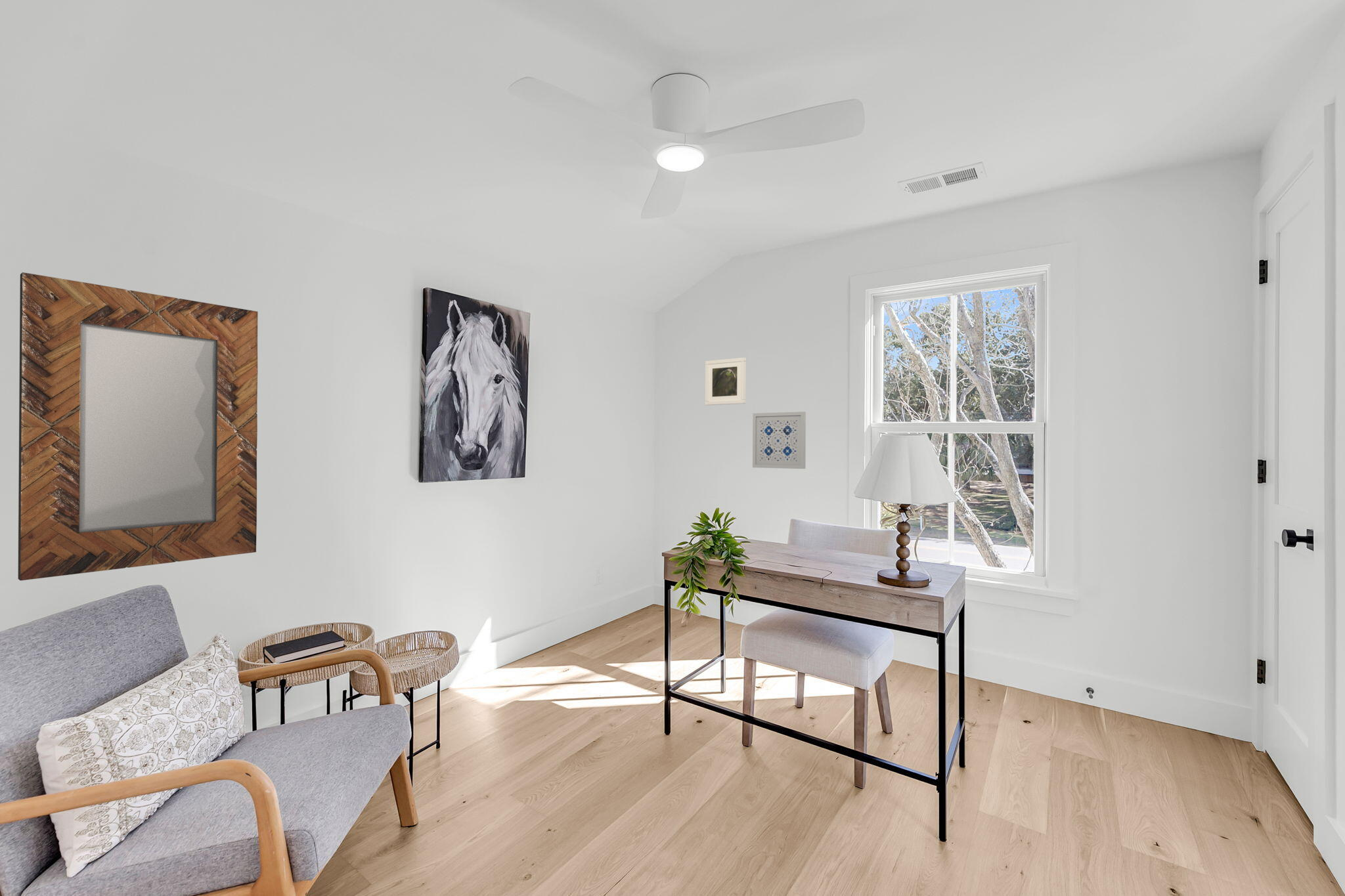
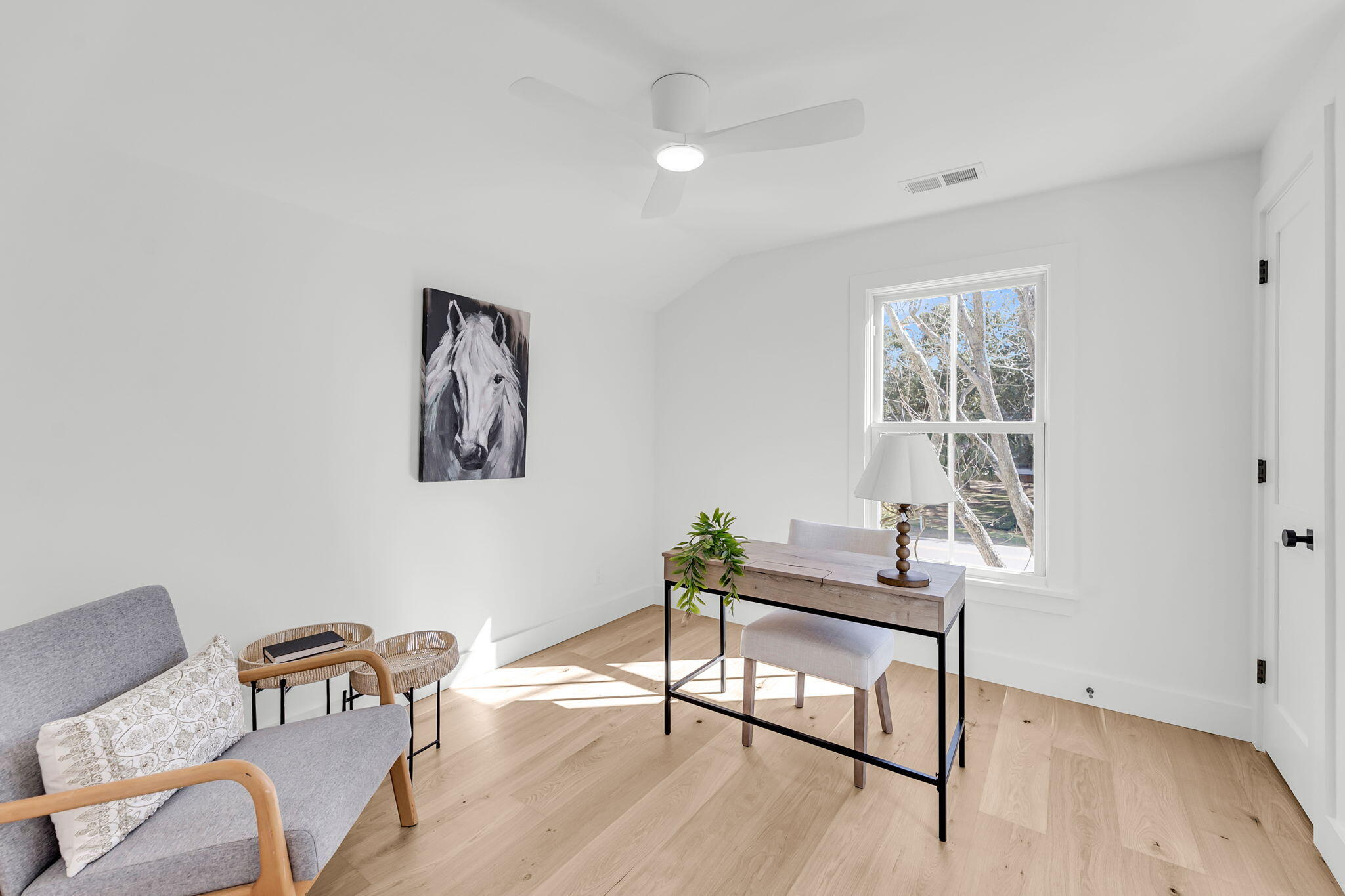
- wall art (778, 440)
- home mirror (152, 429)
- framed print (724, 381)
